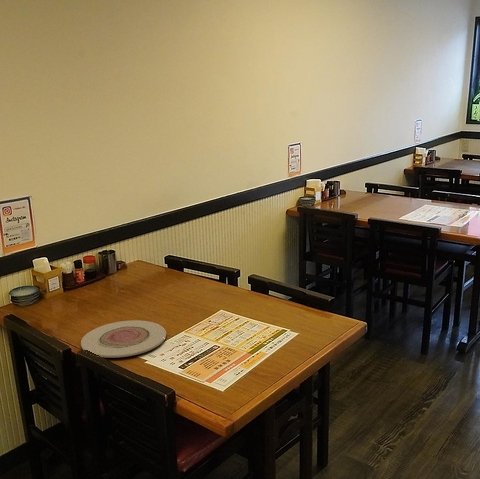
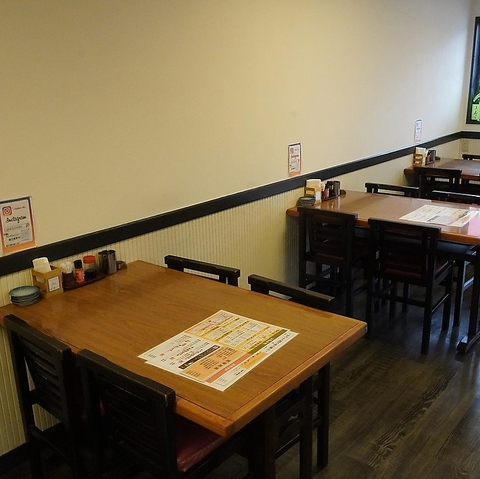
- plate (124, 337)
